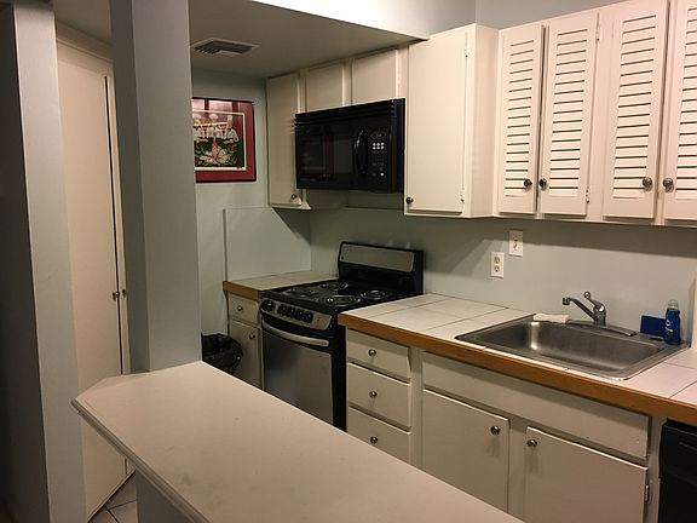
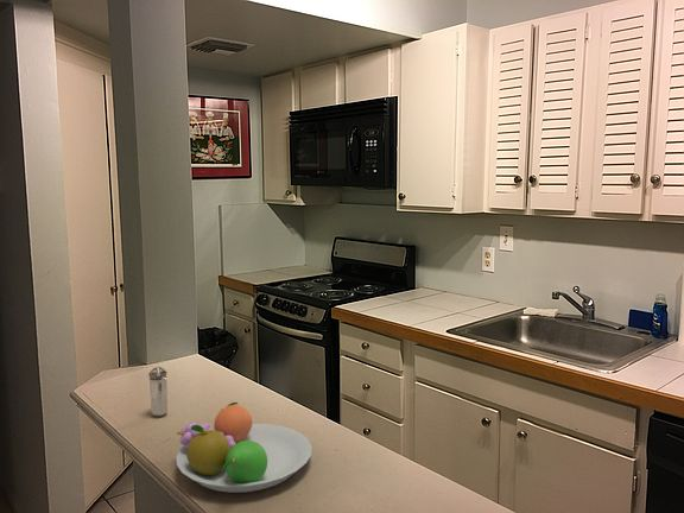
+ fruit bowl (241, 441)
+ shaker (158, 391)
